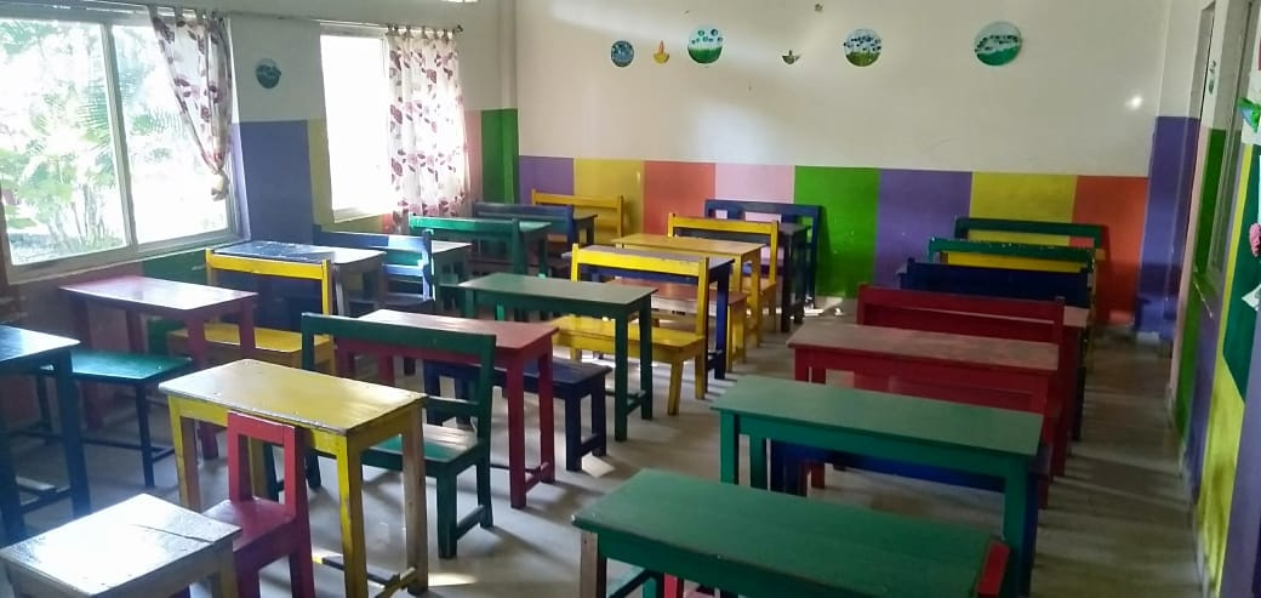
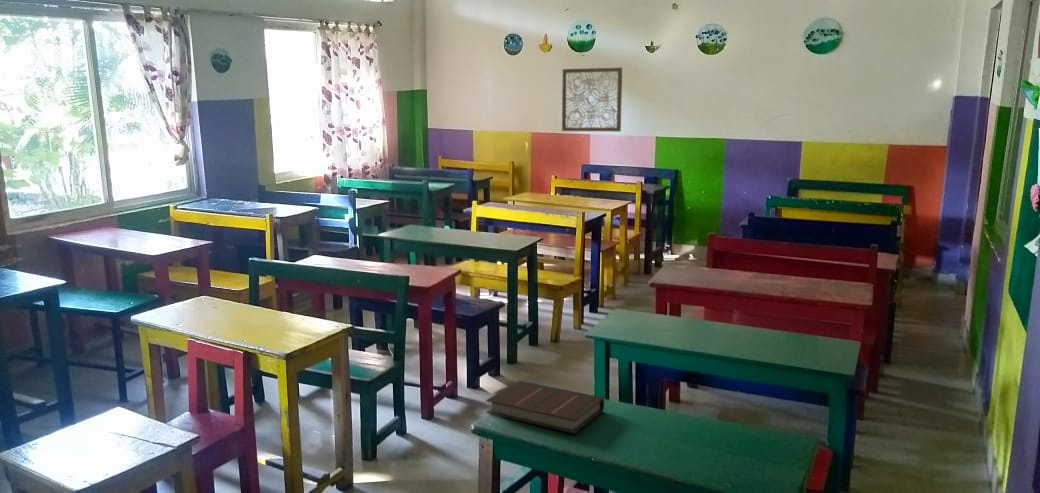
+ book (545, 405)
+ wall art (594, 99)
